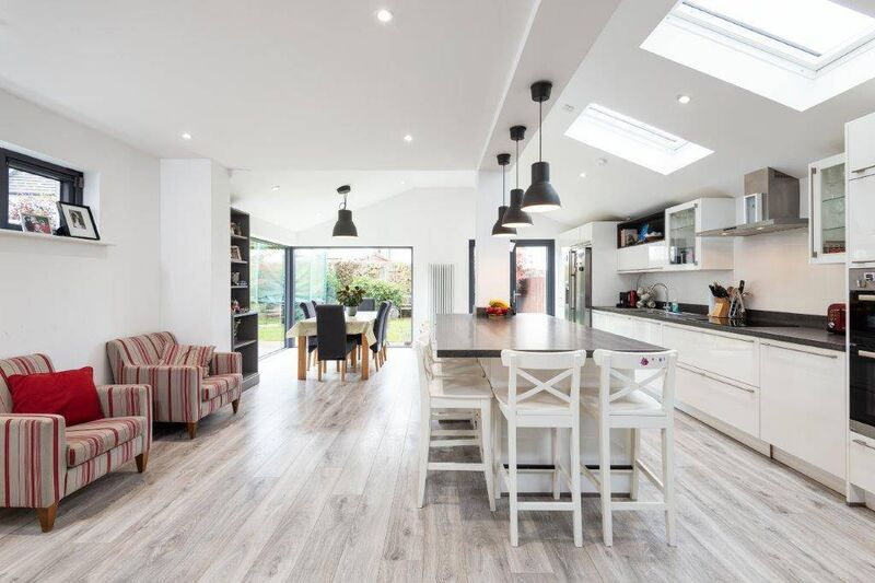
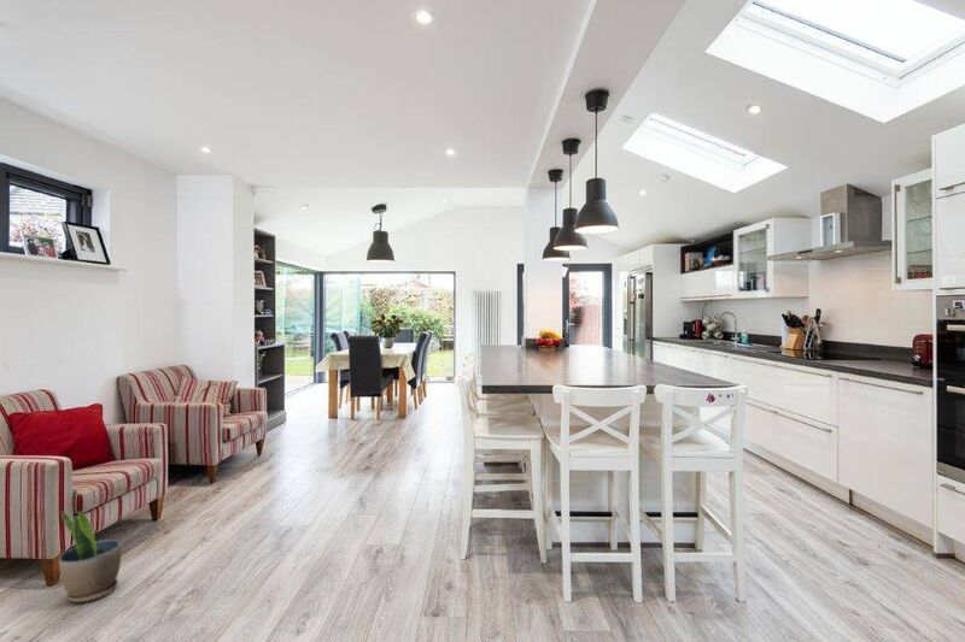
+ potted plant (90, 548)
